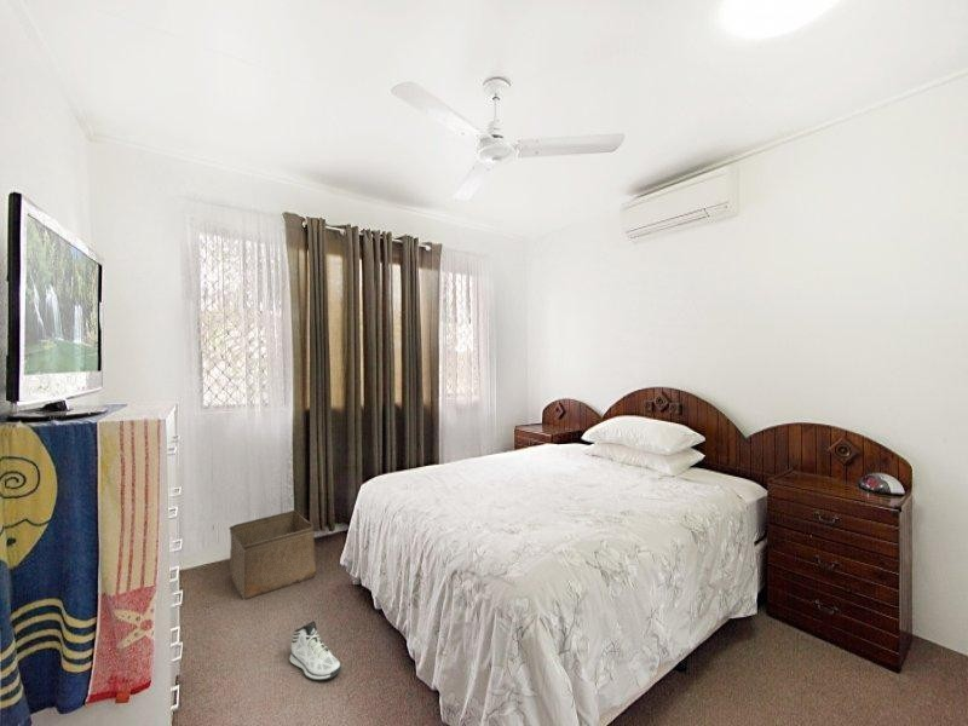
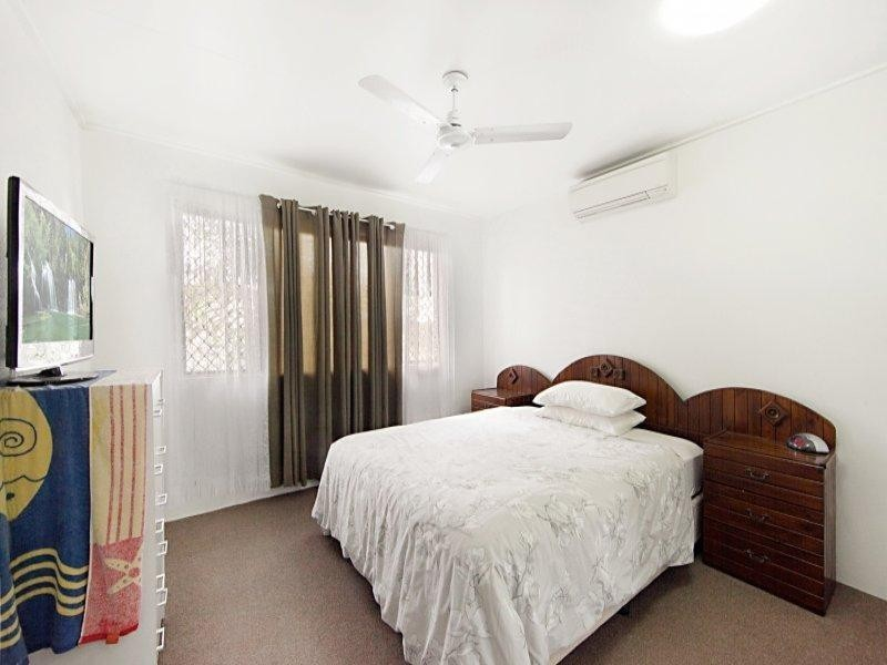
- storage bin (272, 551)
- sneaker (313, 647)
